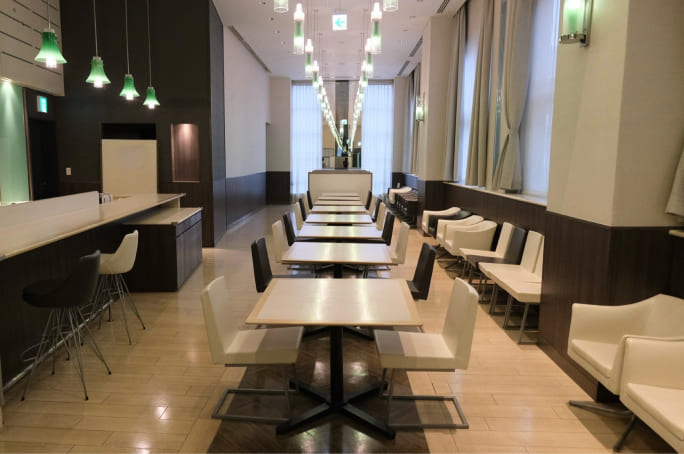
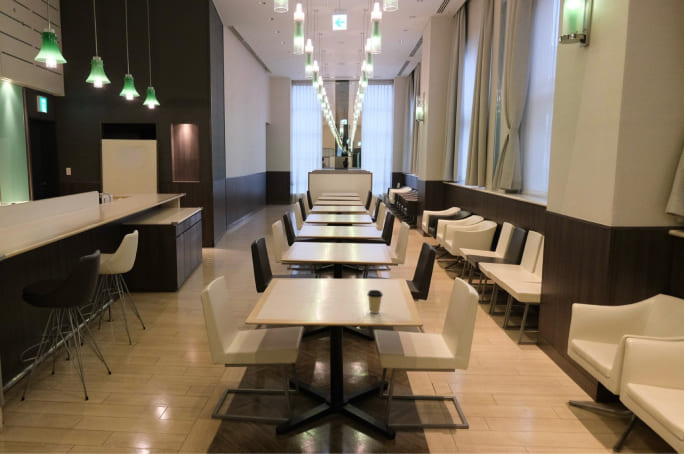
+ coffee cup (374, 301)
